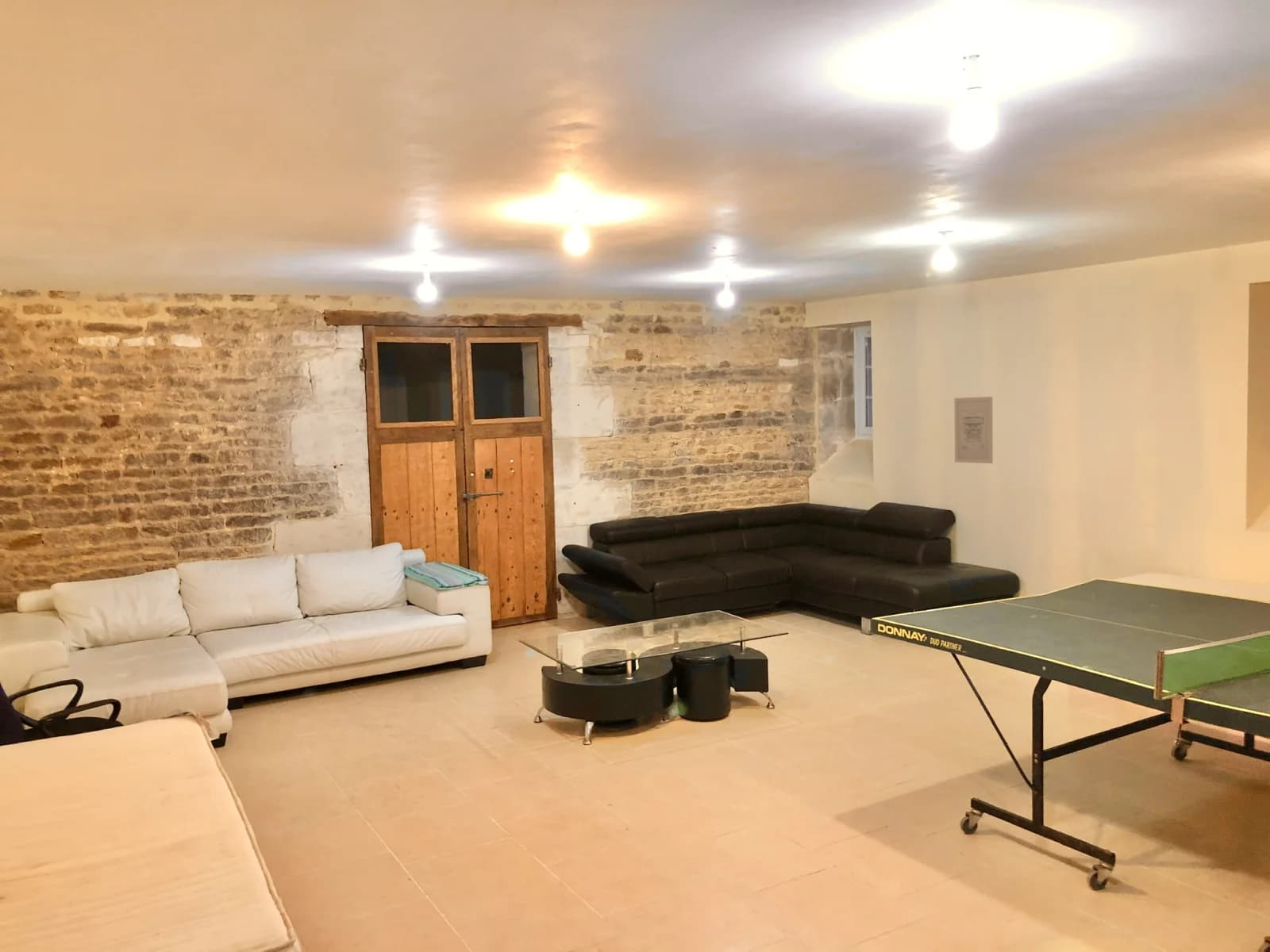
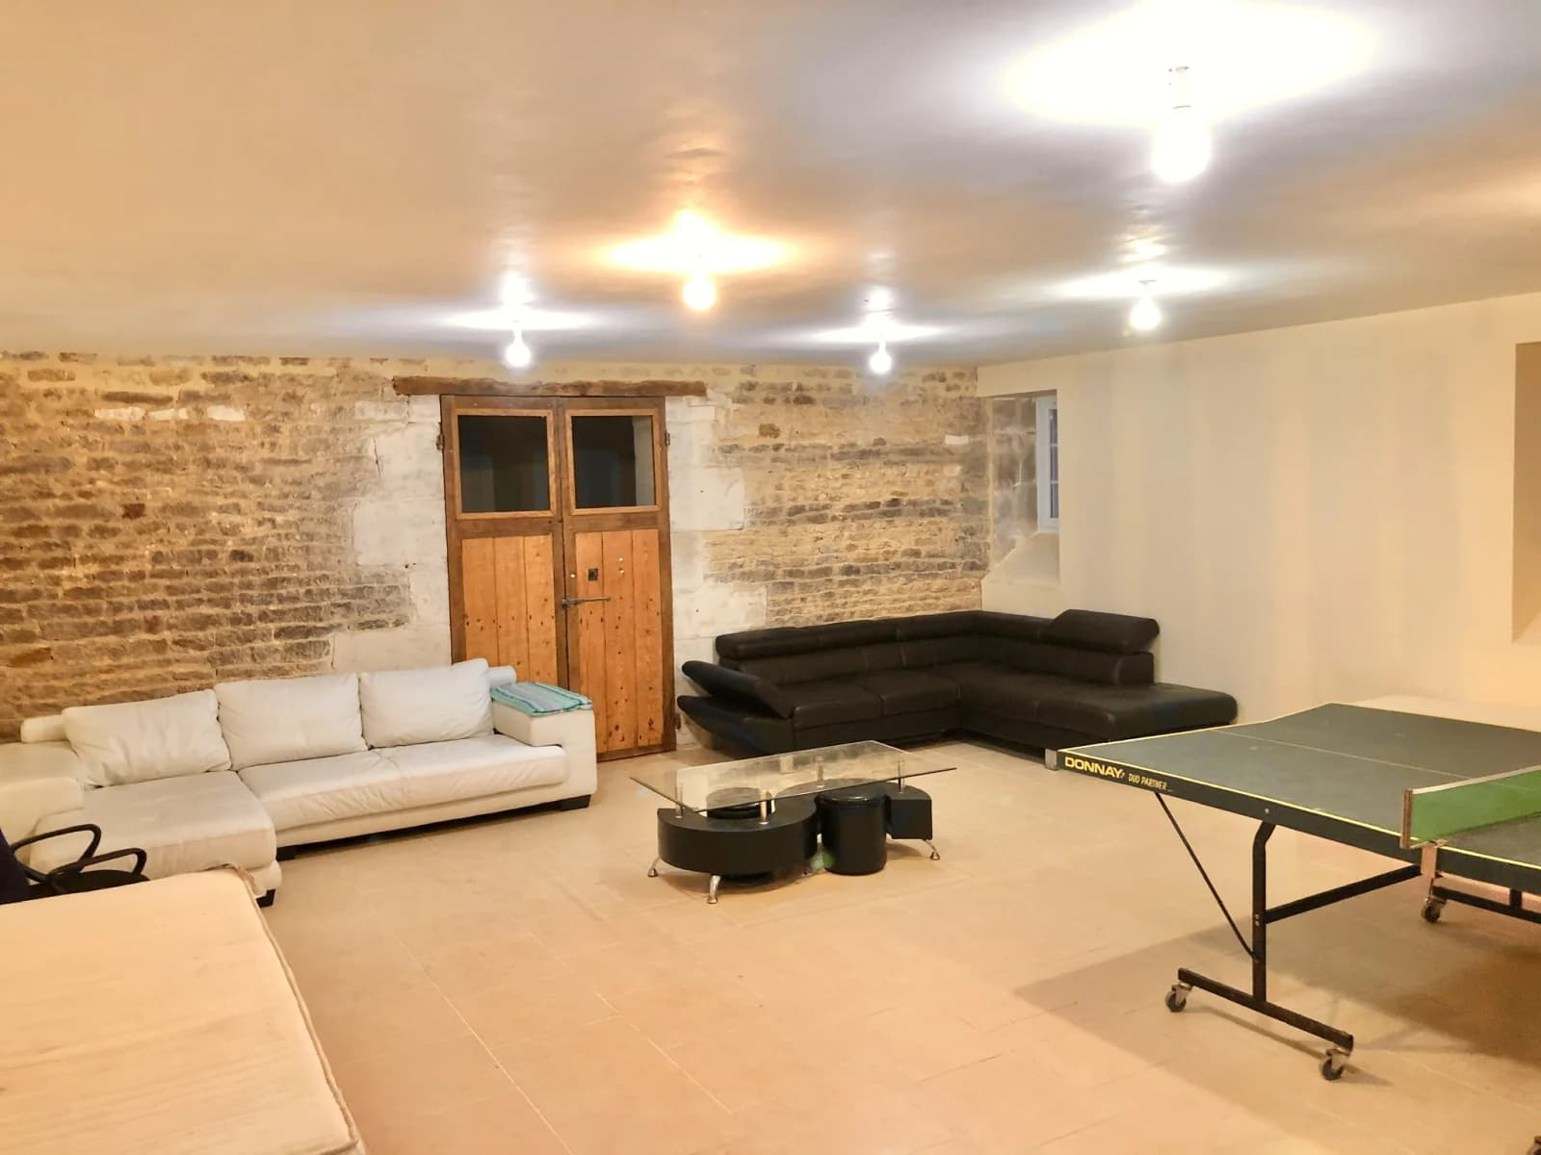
- wall art (973, 430)
